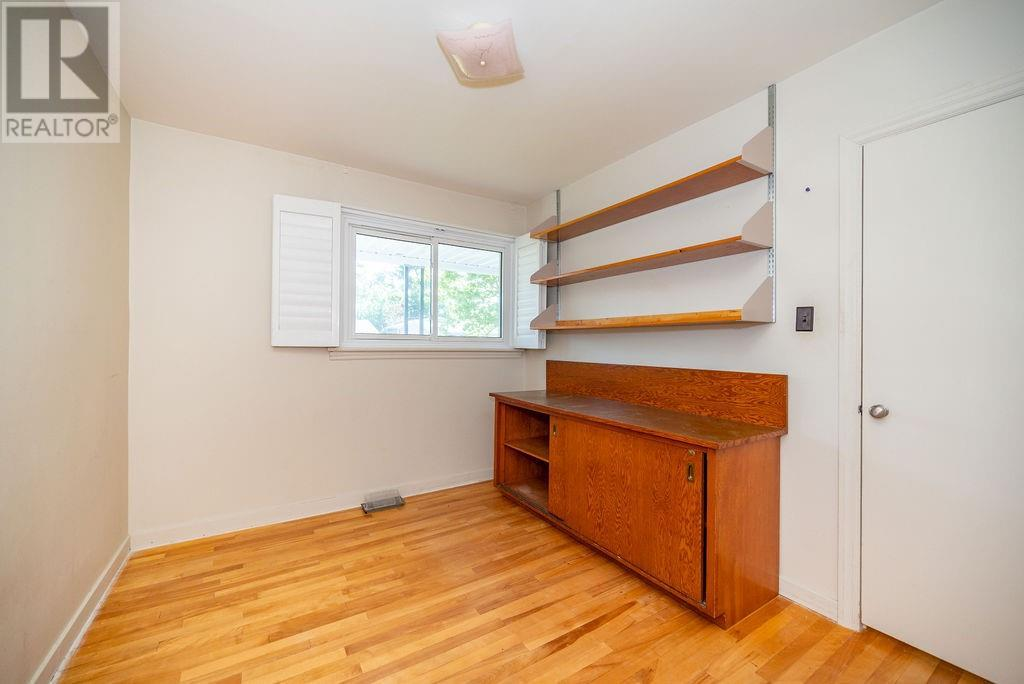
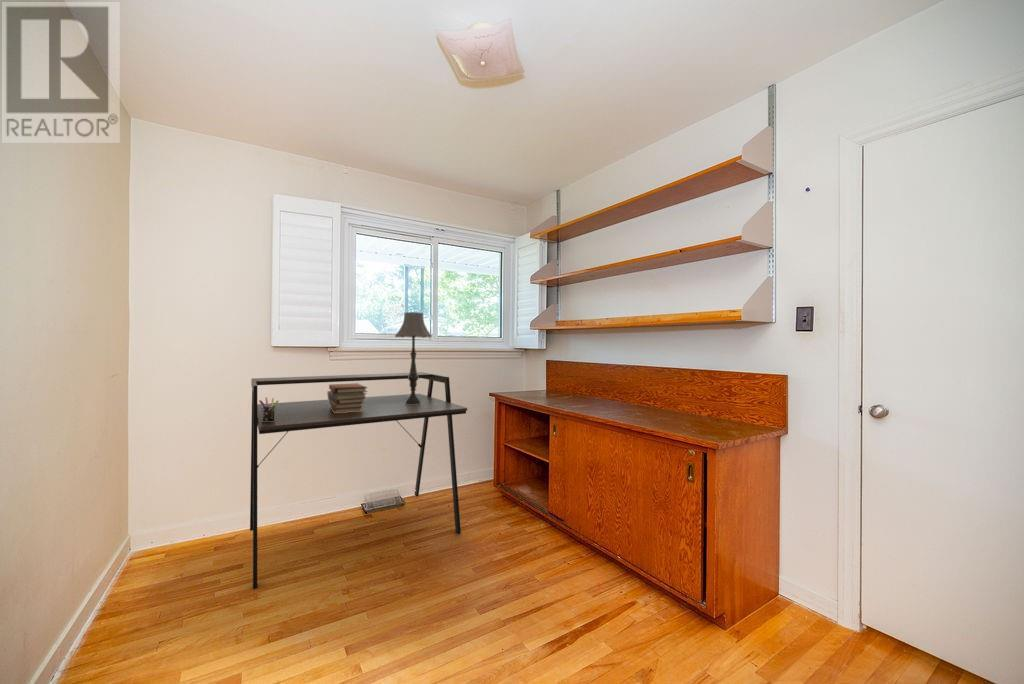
+ table lamp (412, 357)
+ book stack (346, 397)
+ desk (356, 424)
+ pen holder (269, 408)
